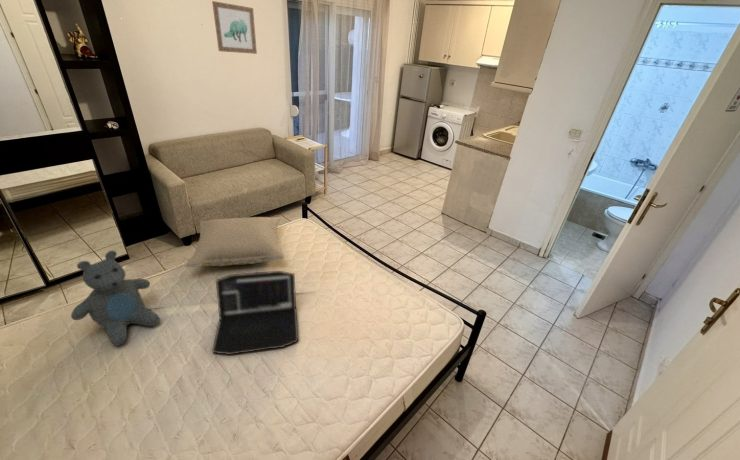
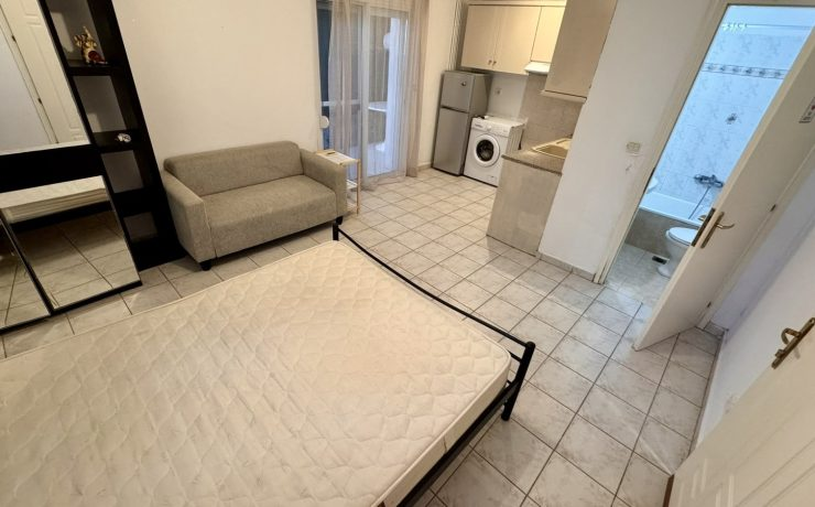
- teddy bear (116, 295)
- wall art (236, 29)
- laptop (256, 310)
- pillow (238, 238)
